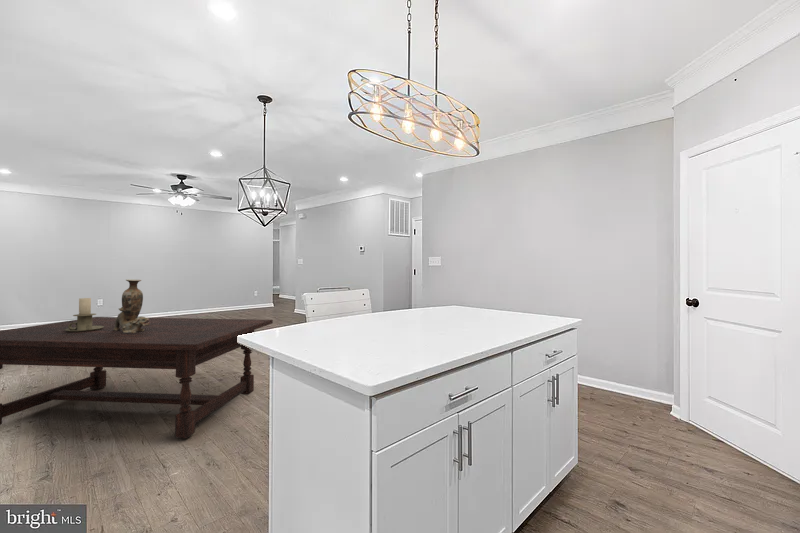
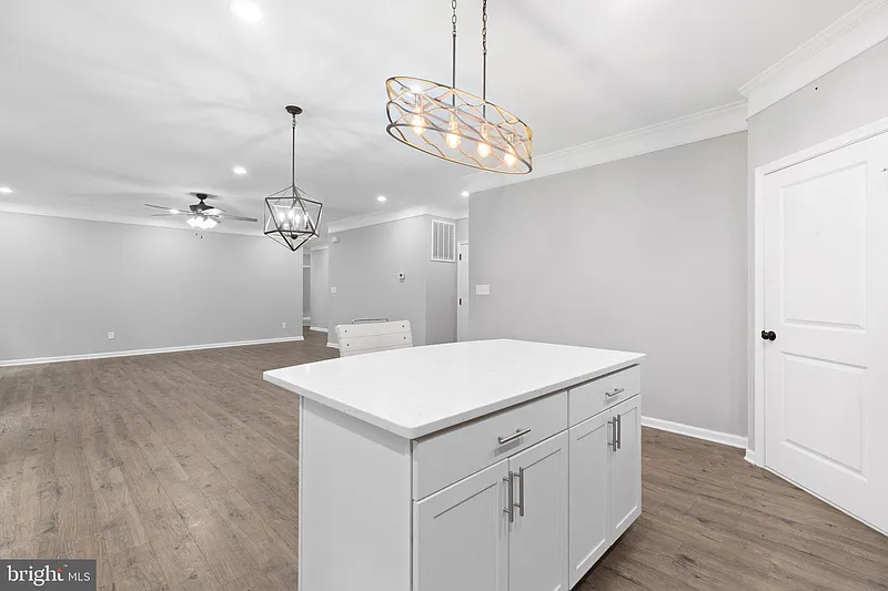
- dining table (134, 367)
- candle holder (84, 313)
- vase with dog figurine (131, 304)
